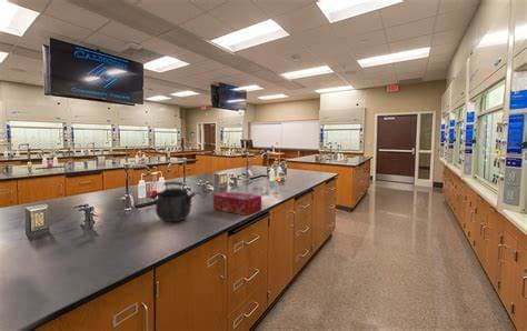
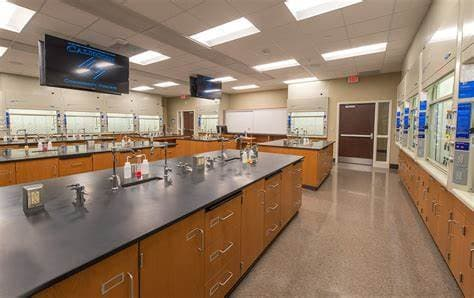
- kettle (173, 201)
- tissue box (237, 202)
